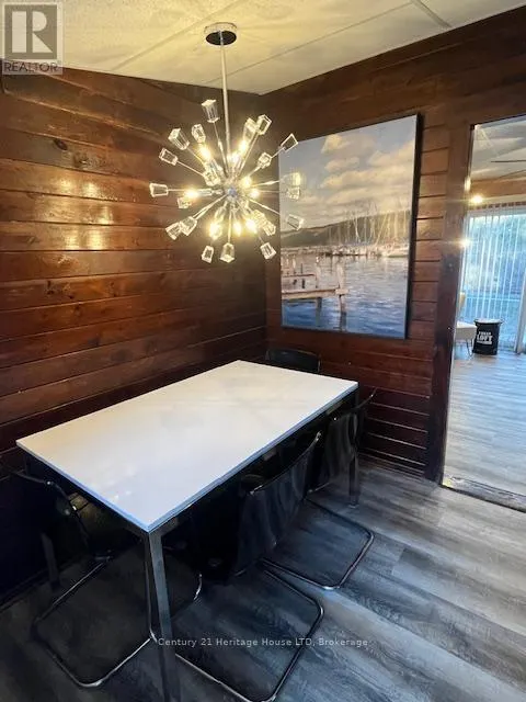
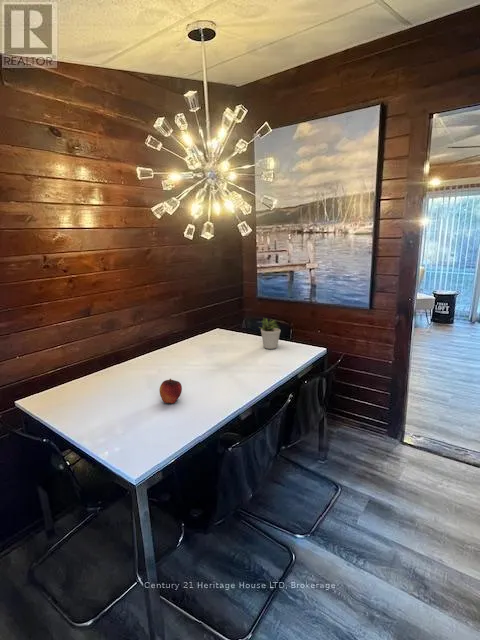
+ fruit (171, 390)
+ potted plant (269, 332)
